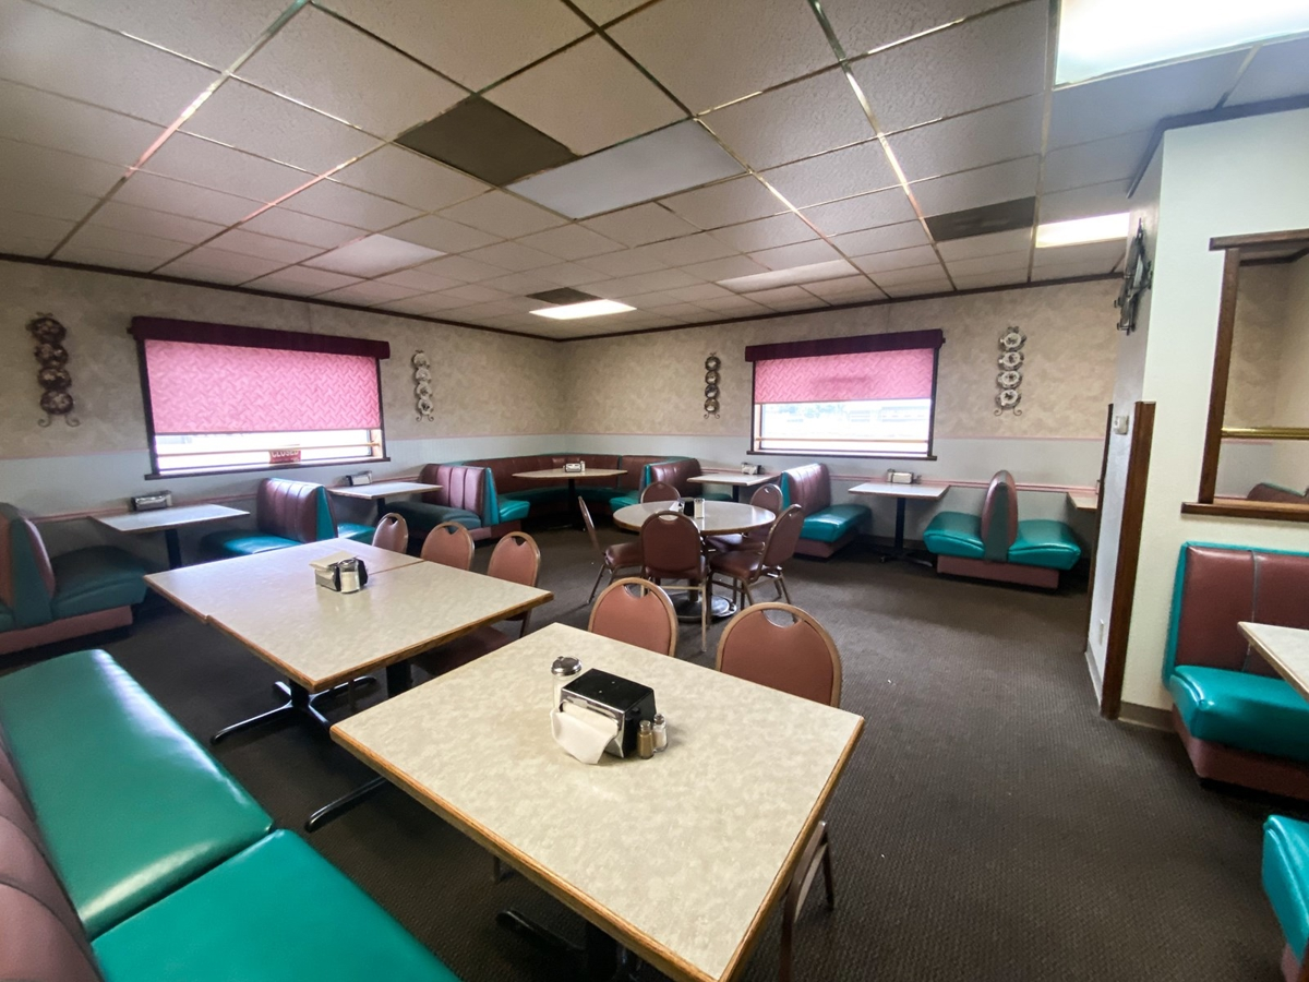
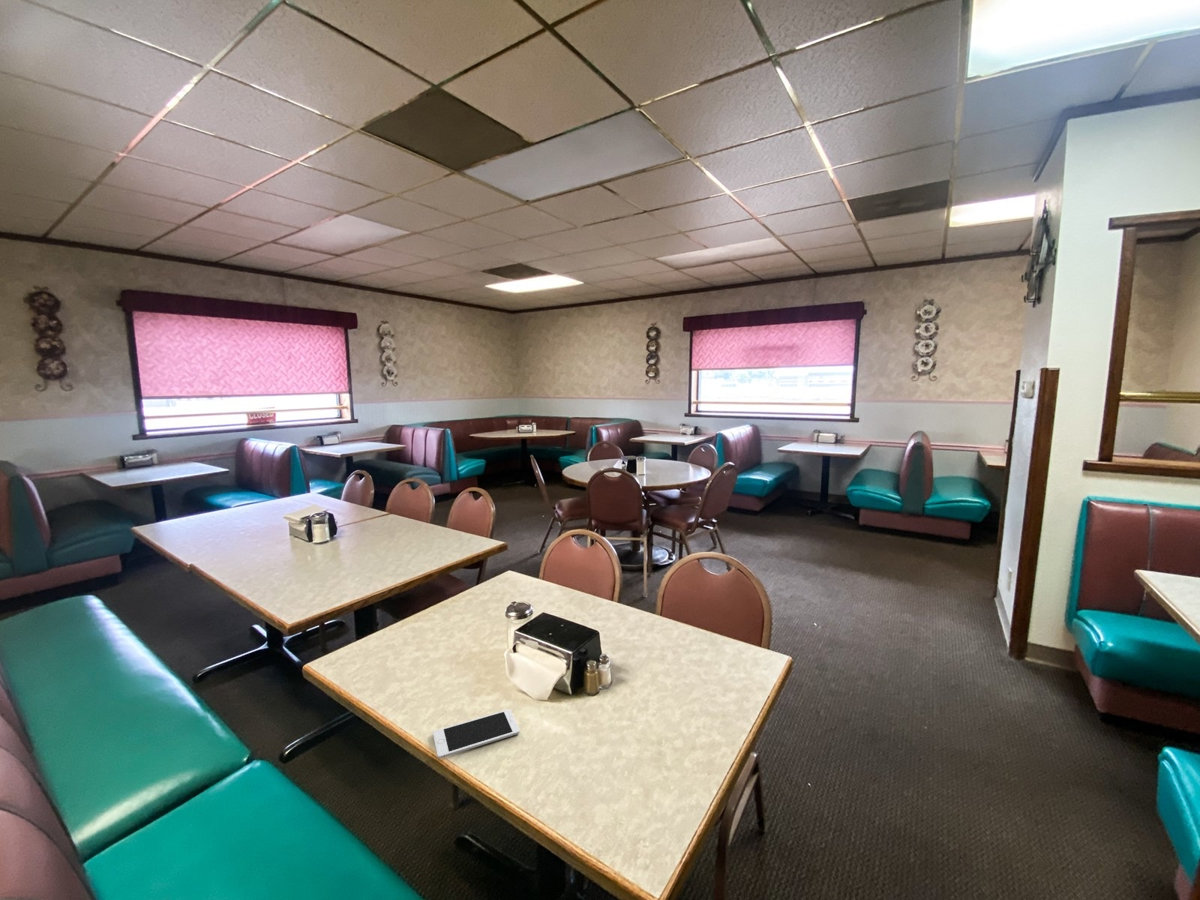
+ cell phone (476, 732)
